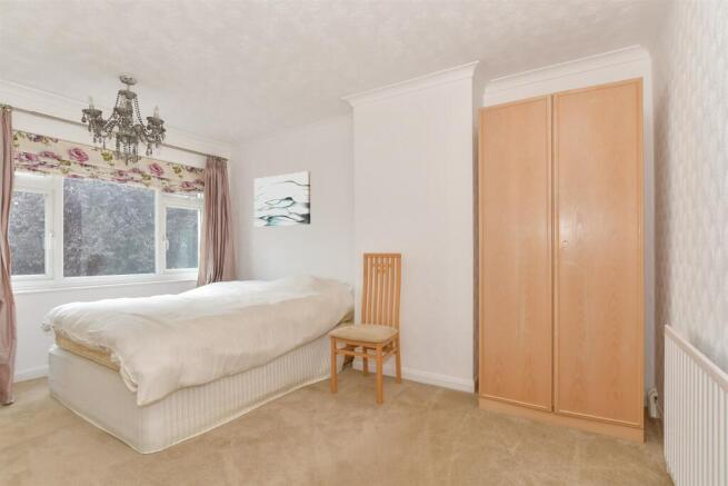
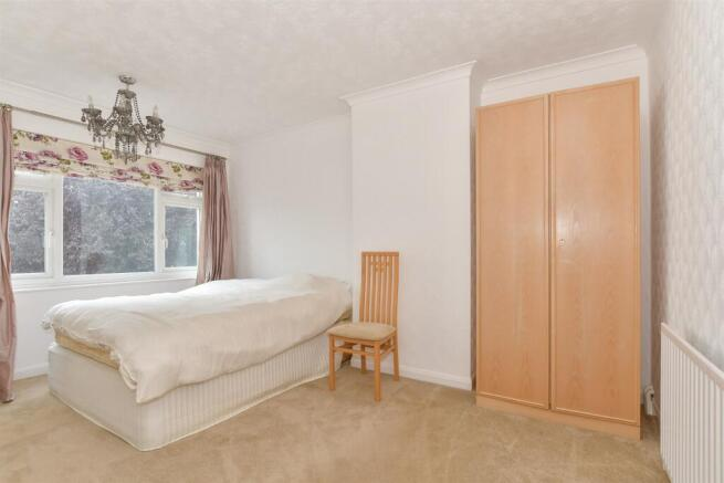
- wall art (280, 200)
